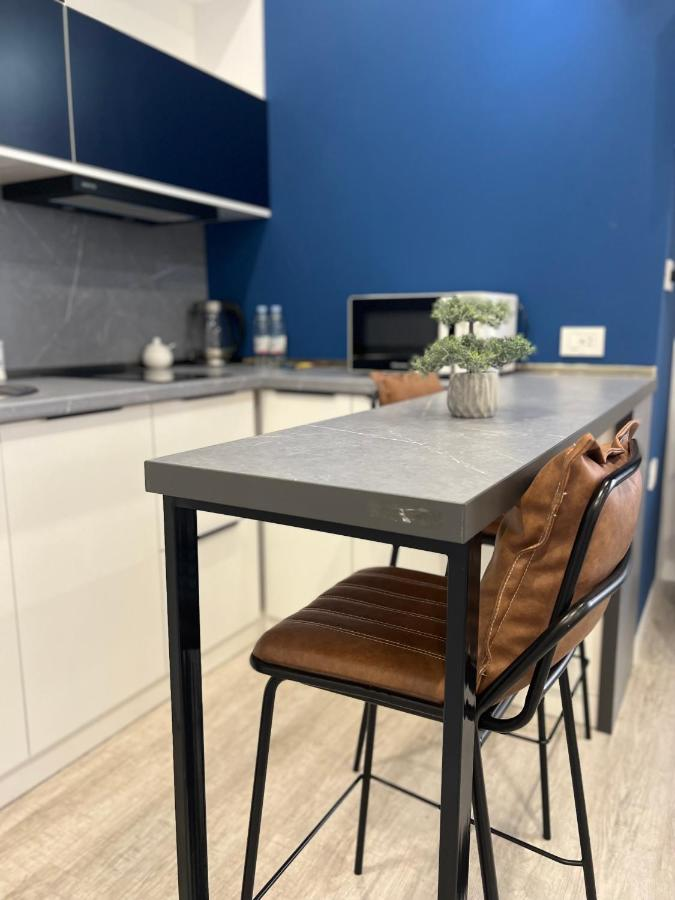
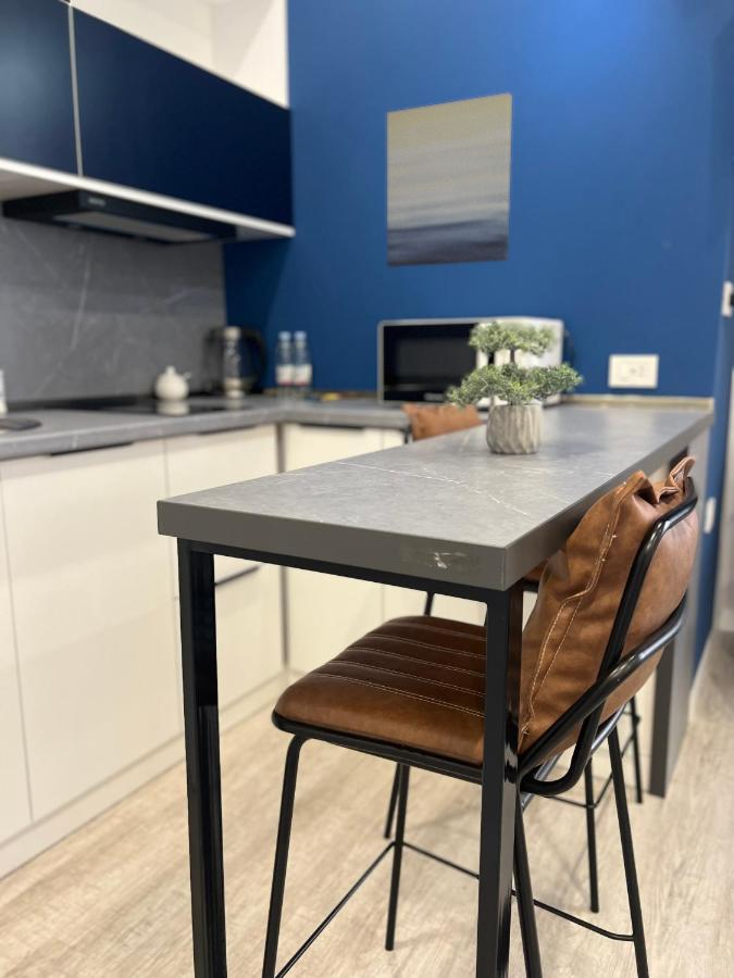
+ wall art (446, 185)
